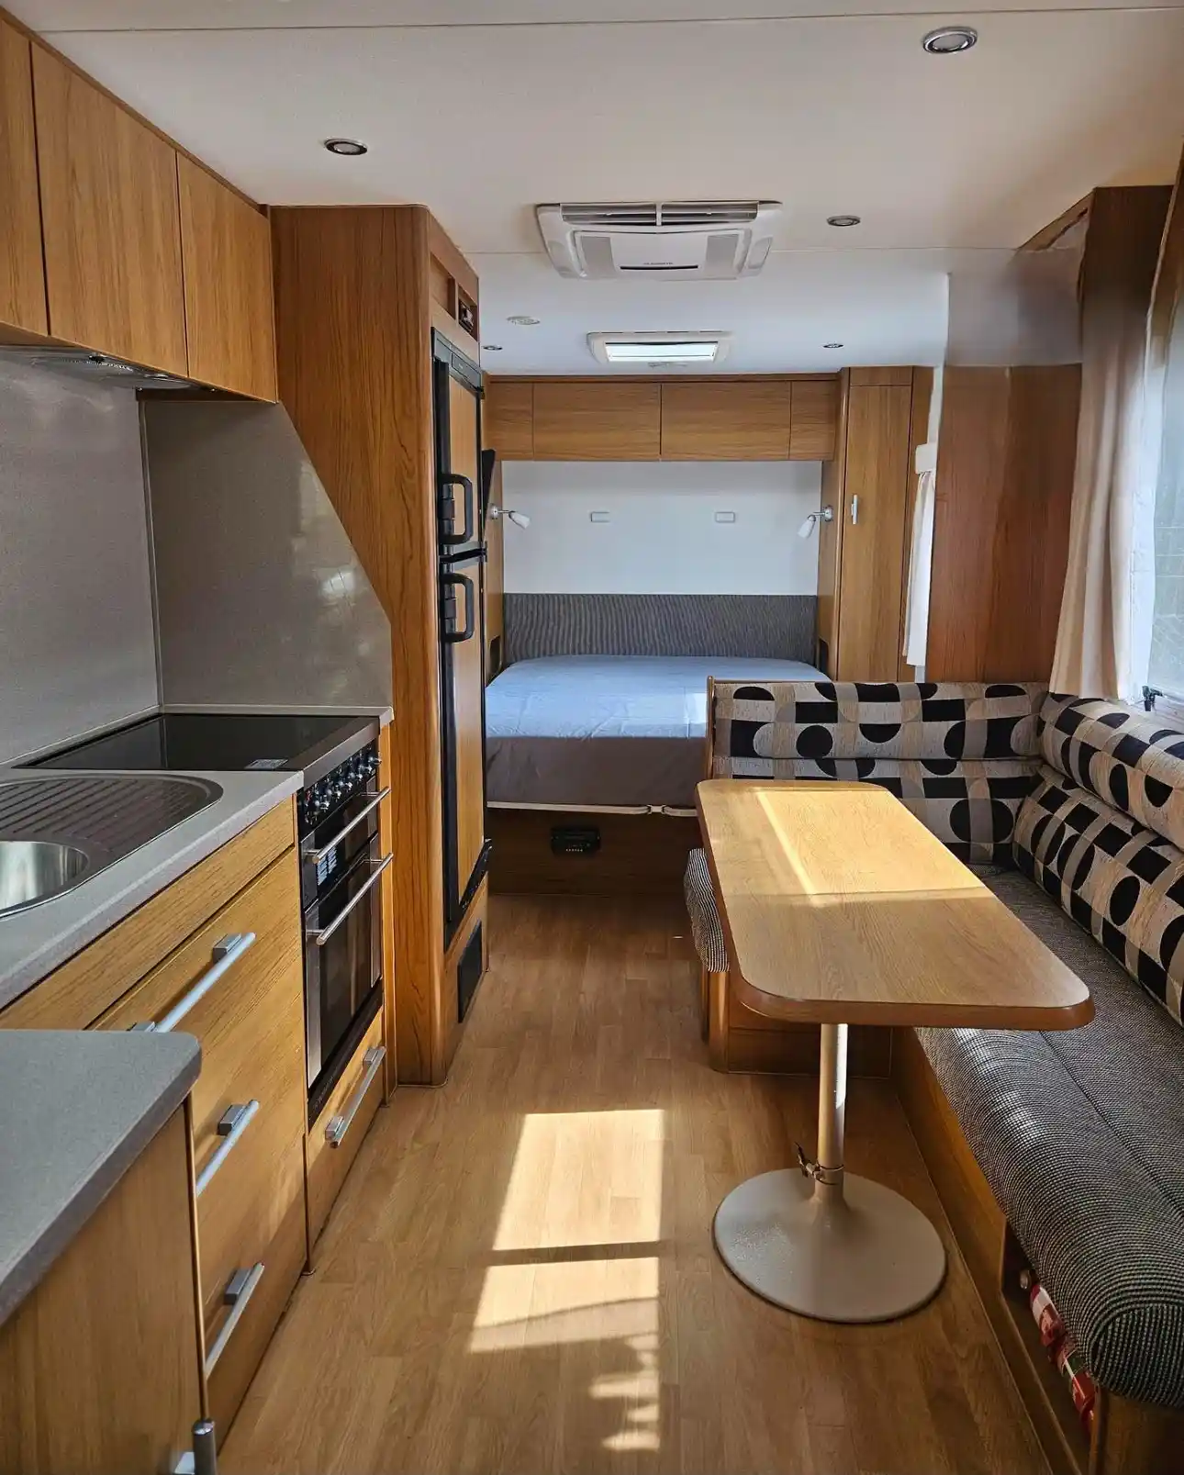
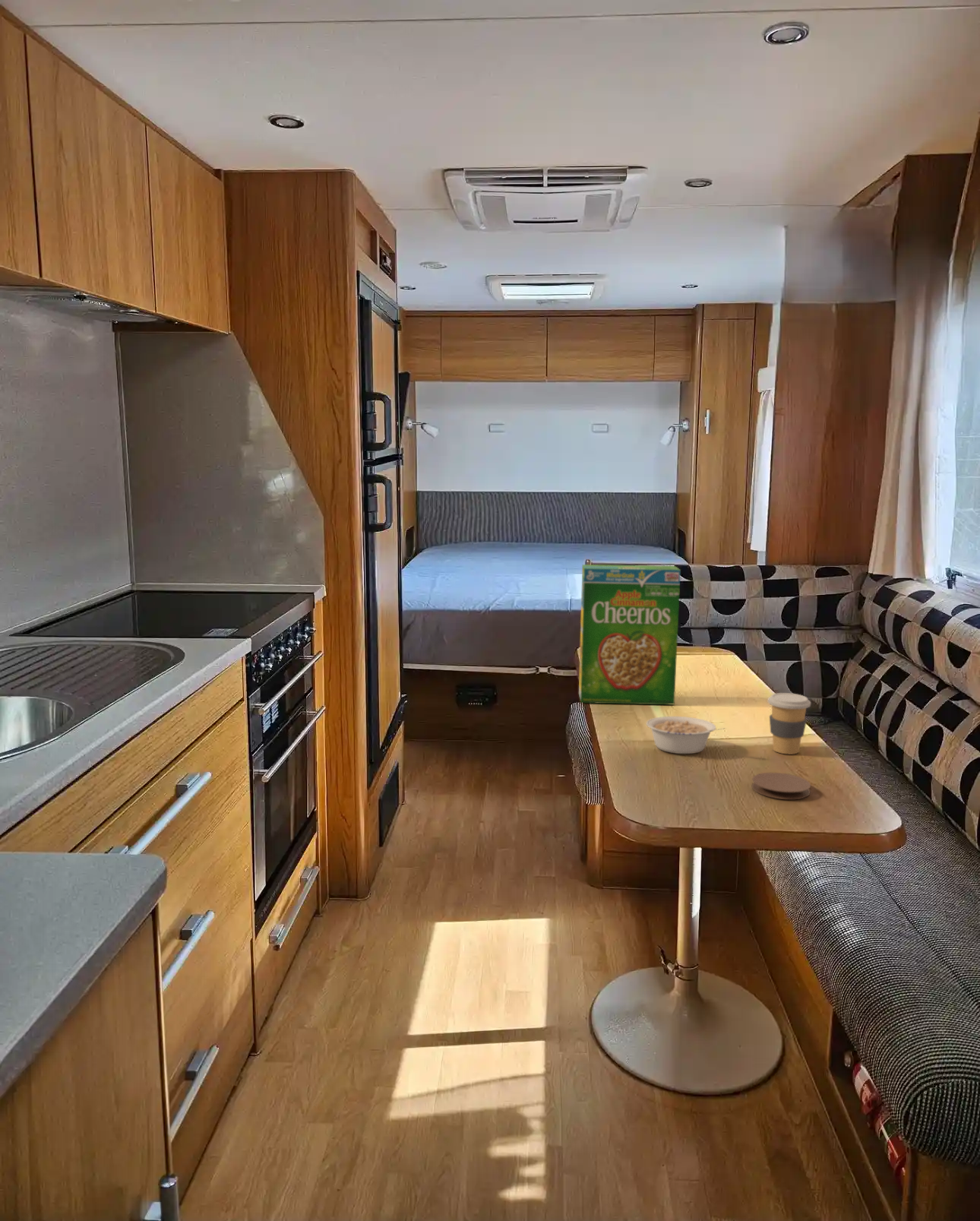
+ coaster (780, 785)
+ cereal box (628, 634)
+ coffee cup (787, 723)
+ legume (683, 733)
